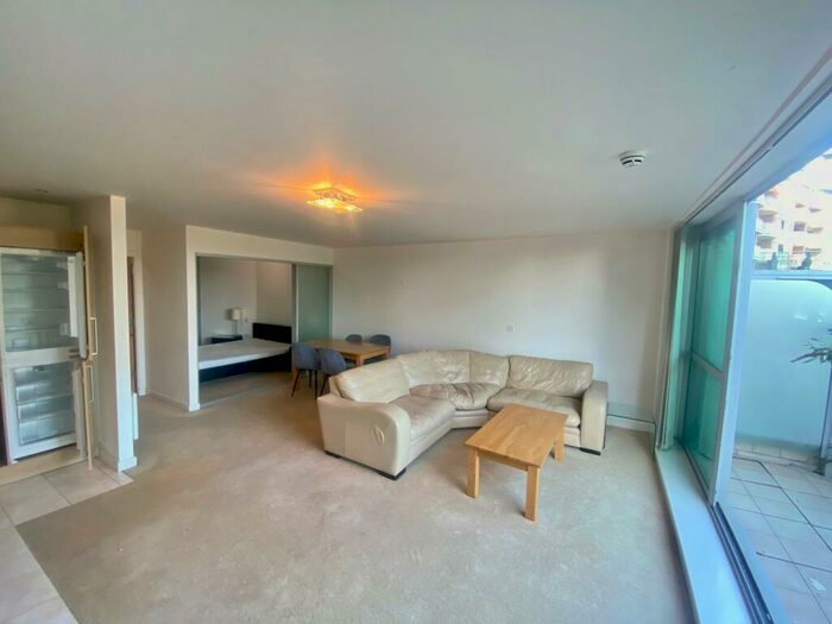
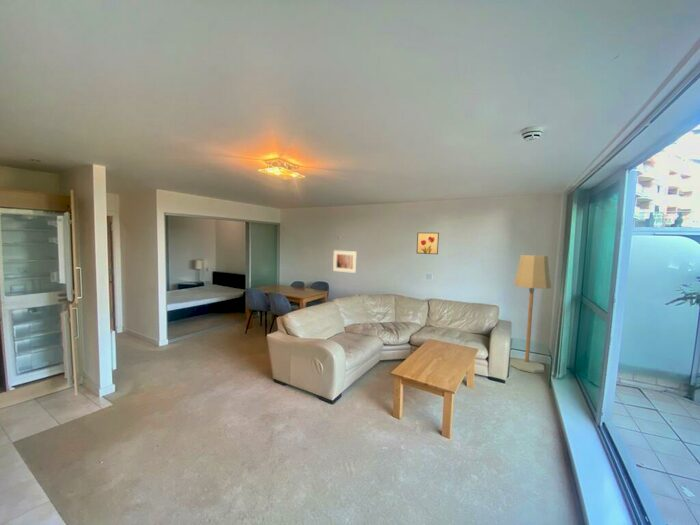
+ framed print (344, 261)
+ wall art (427, 243)
+ floor lamp (530, 311)
